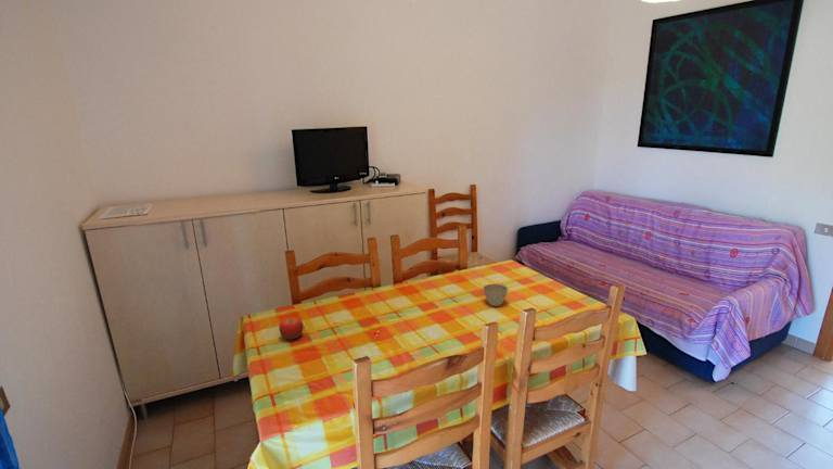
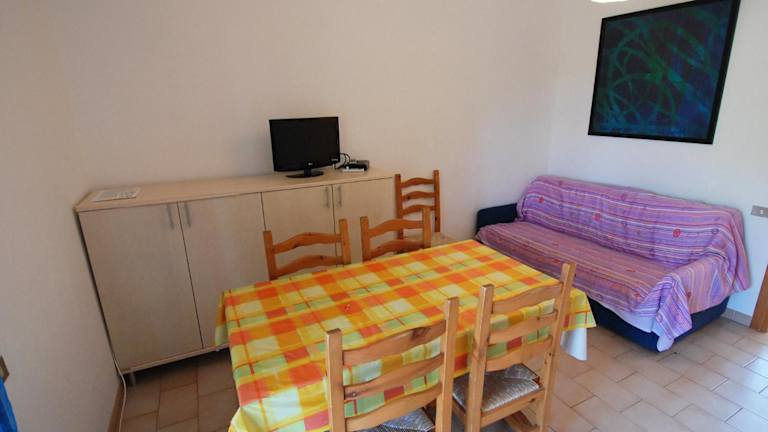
- fruit (291, 327)
- flower pot (495, 295)
